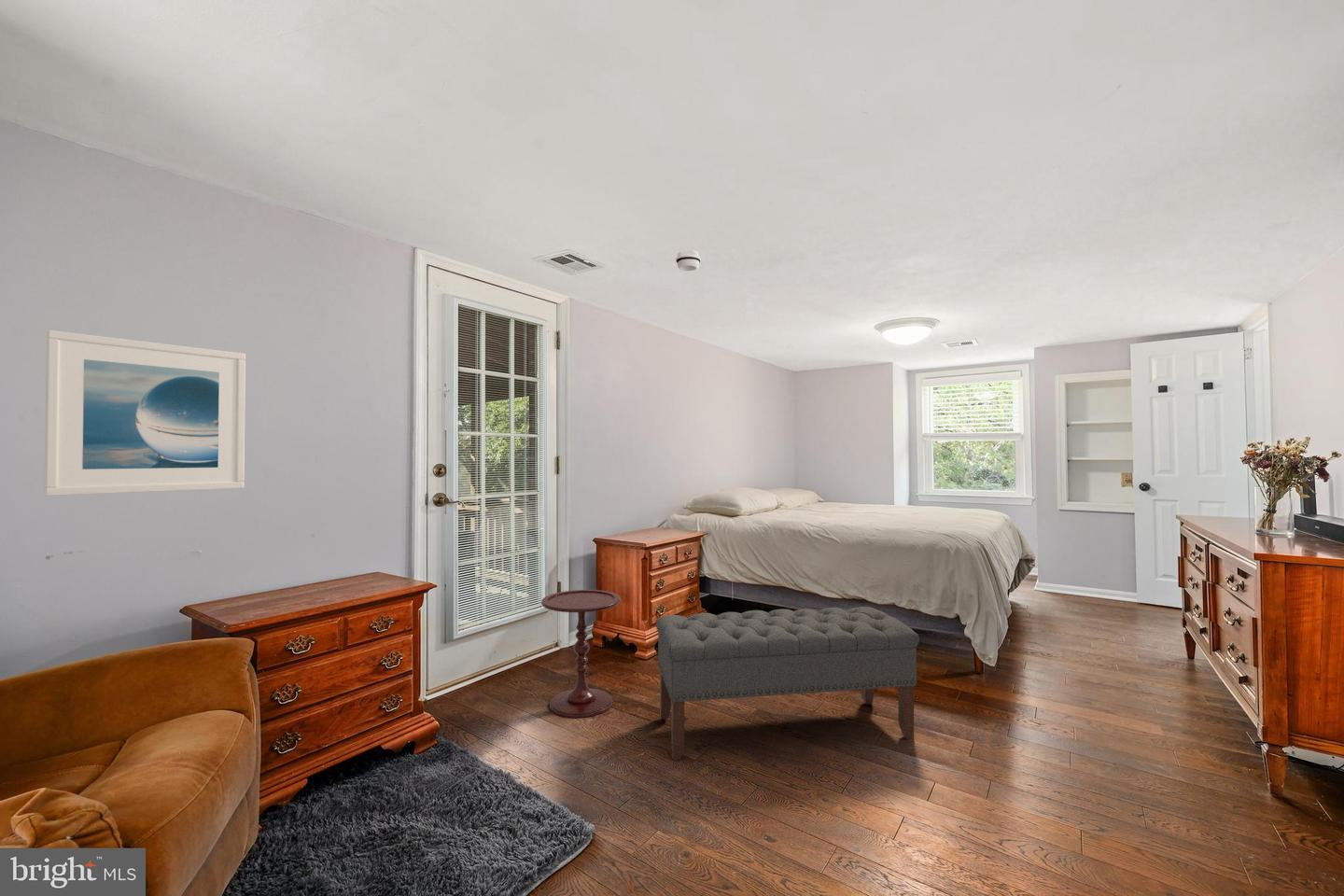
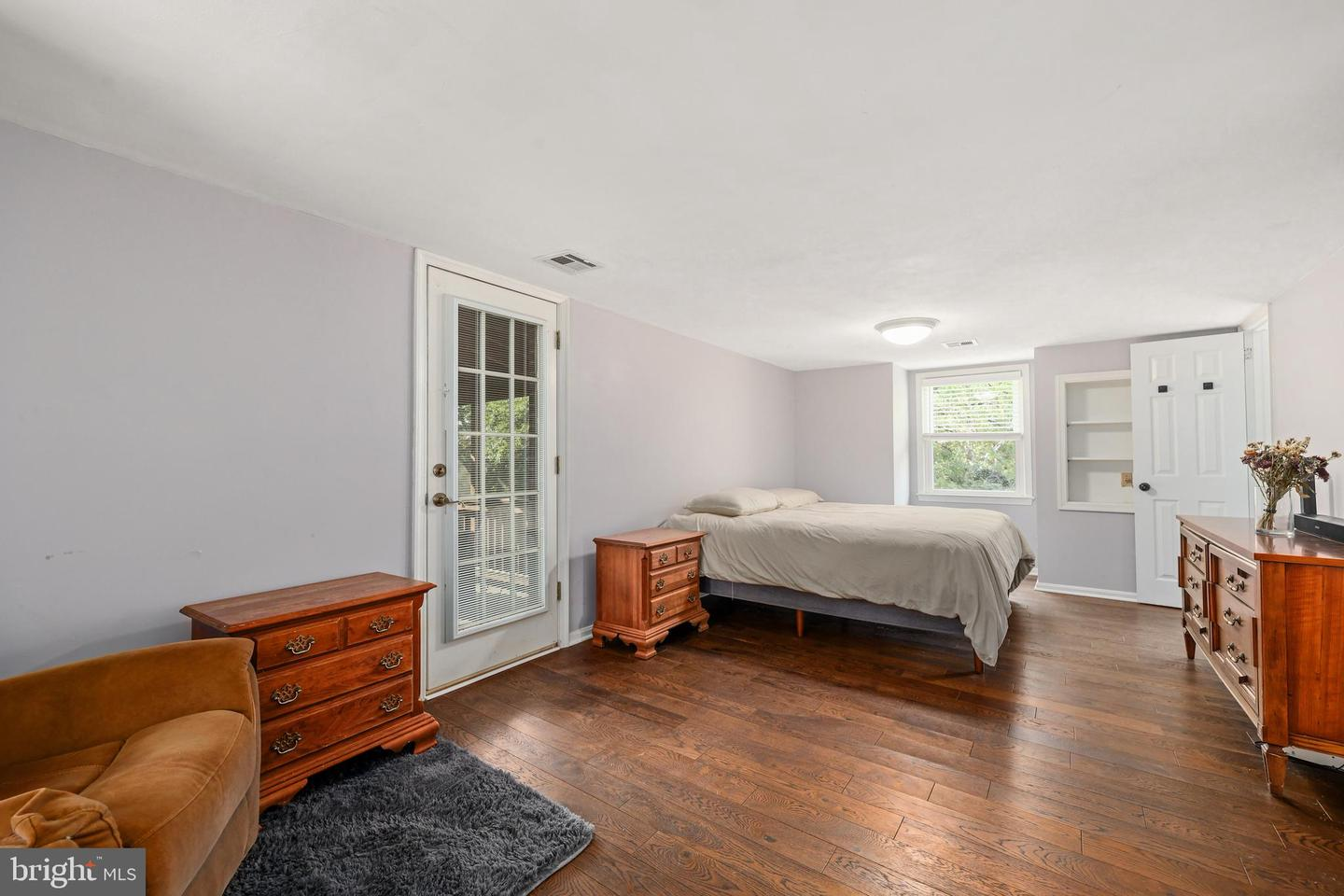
- bench (781, 673)
- side table (581, 651)
- smoke detector (688, 260)
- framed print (155, 417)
